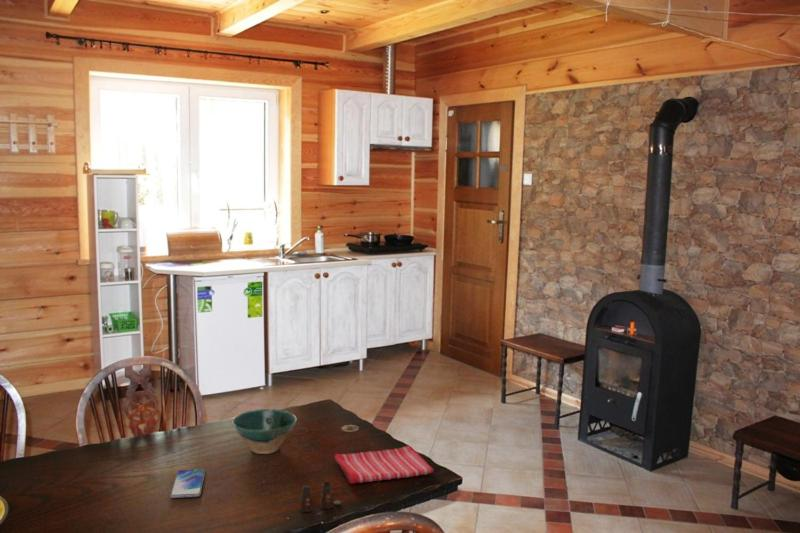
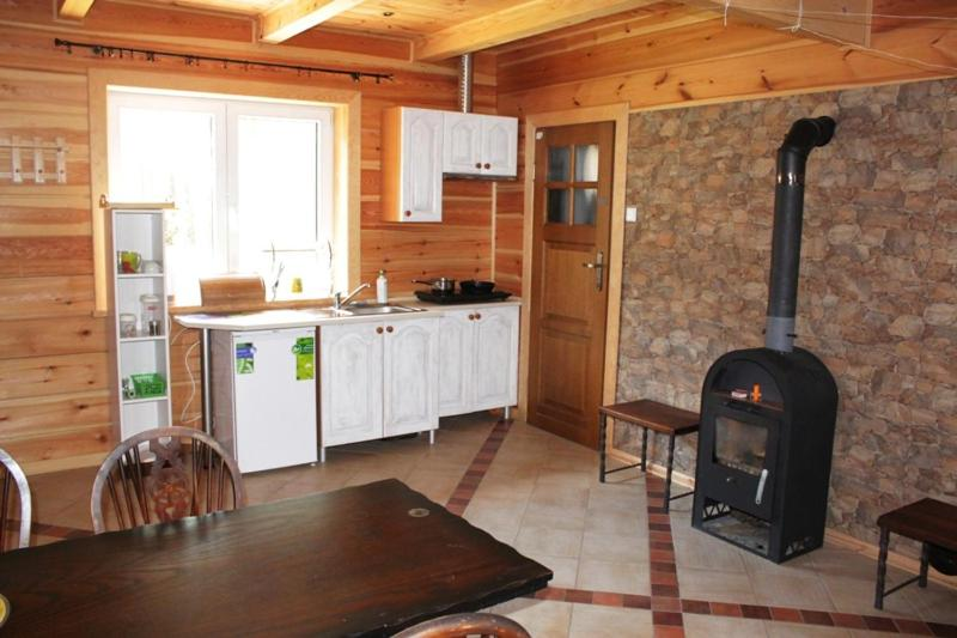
- smartphone (188, 483)
- dish towel (382, 463)
- salt shaker (321, 496)
- bowl (264, 433)
